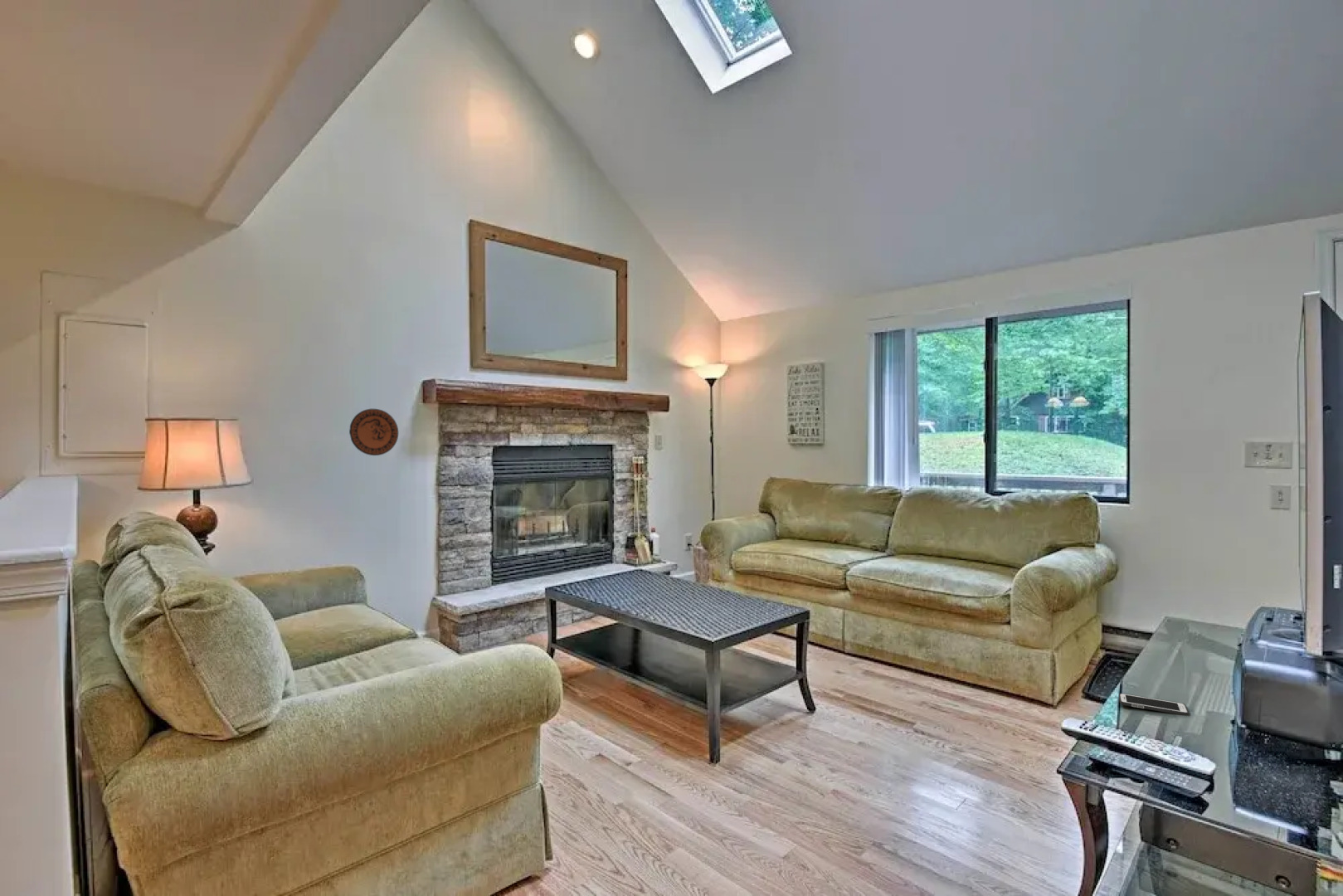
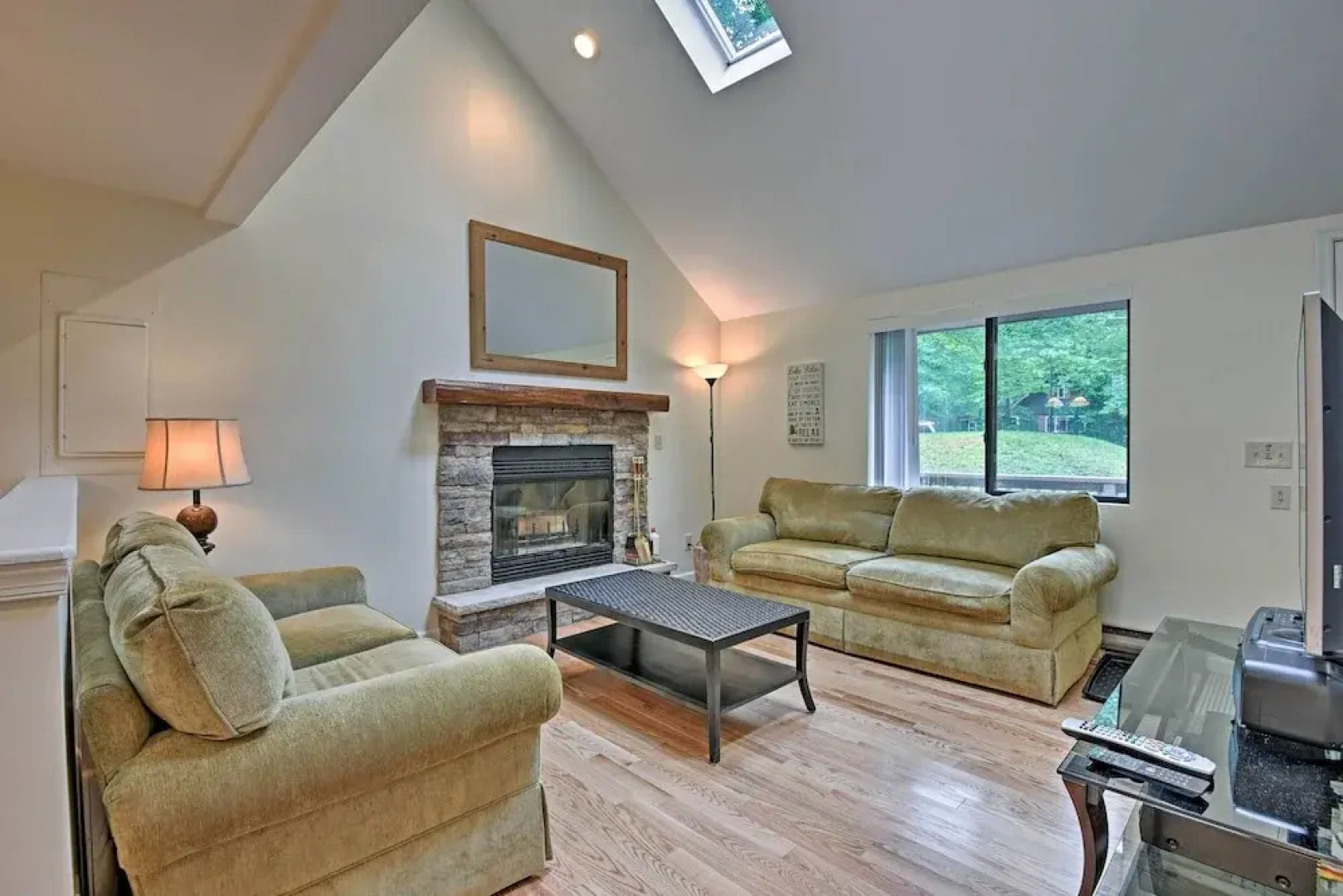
- cell phone (1152, 704)
- decorative plate (374, 431)
